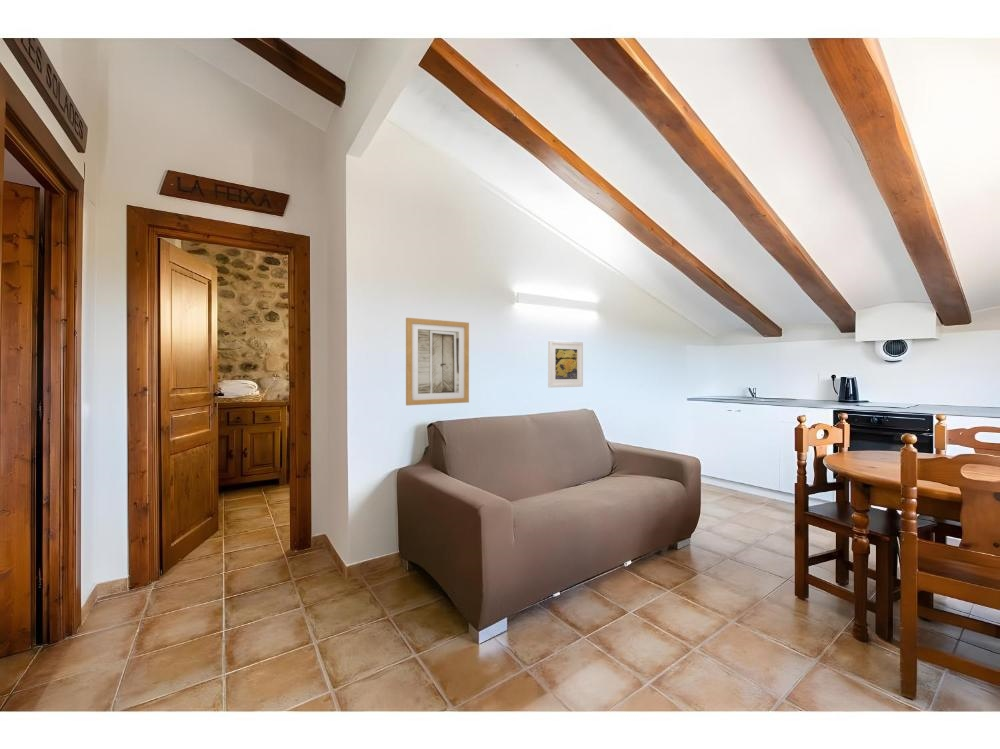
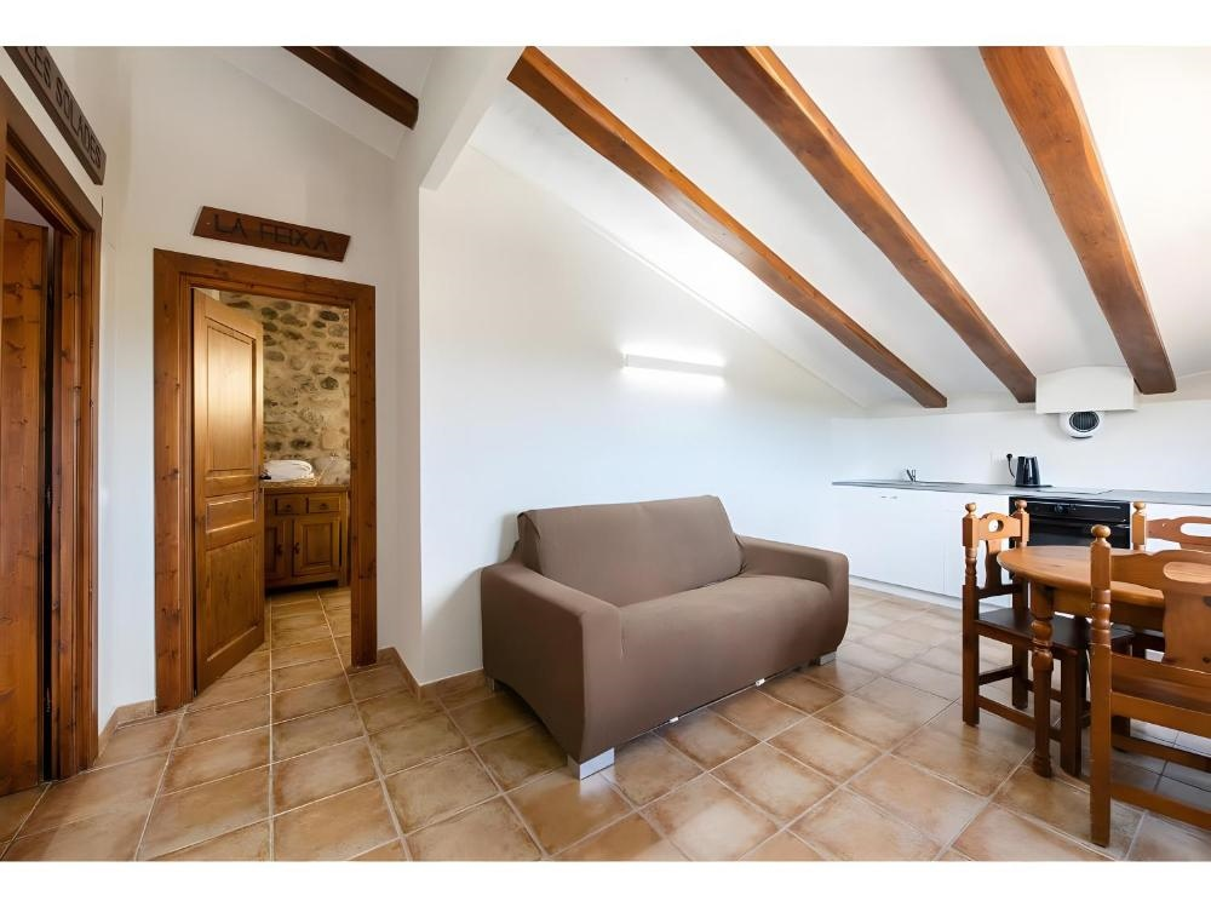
- wall art (438, 362)
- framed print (566, 364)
